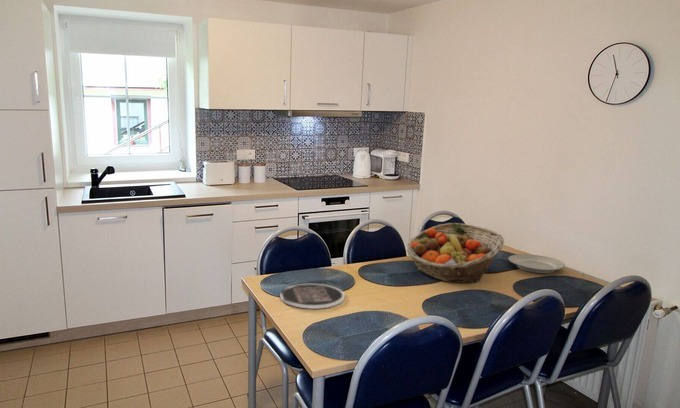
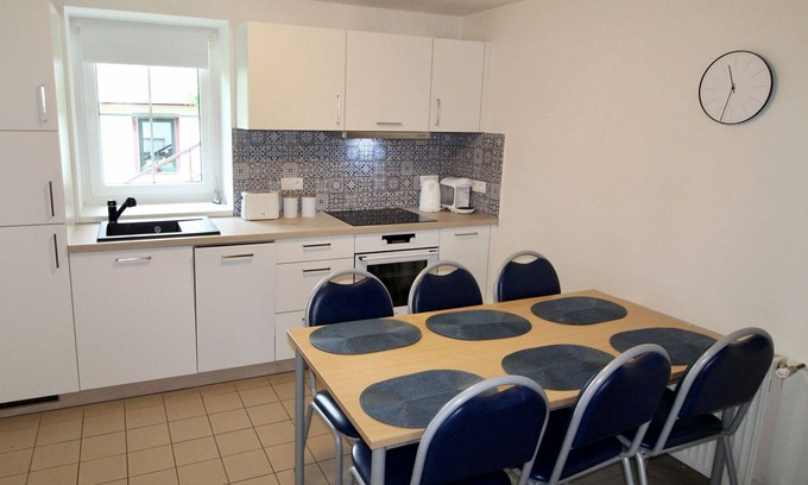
- plate (312, 295)
- fruit basket (453, 251)
- plate (535, 264)
